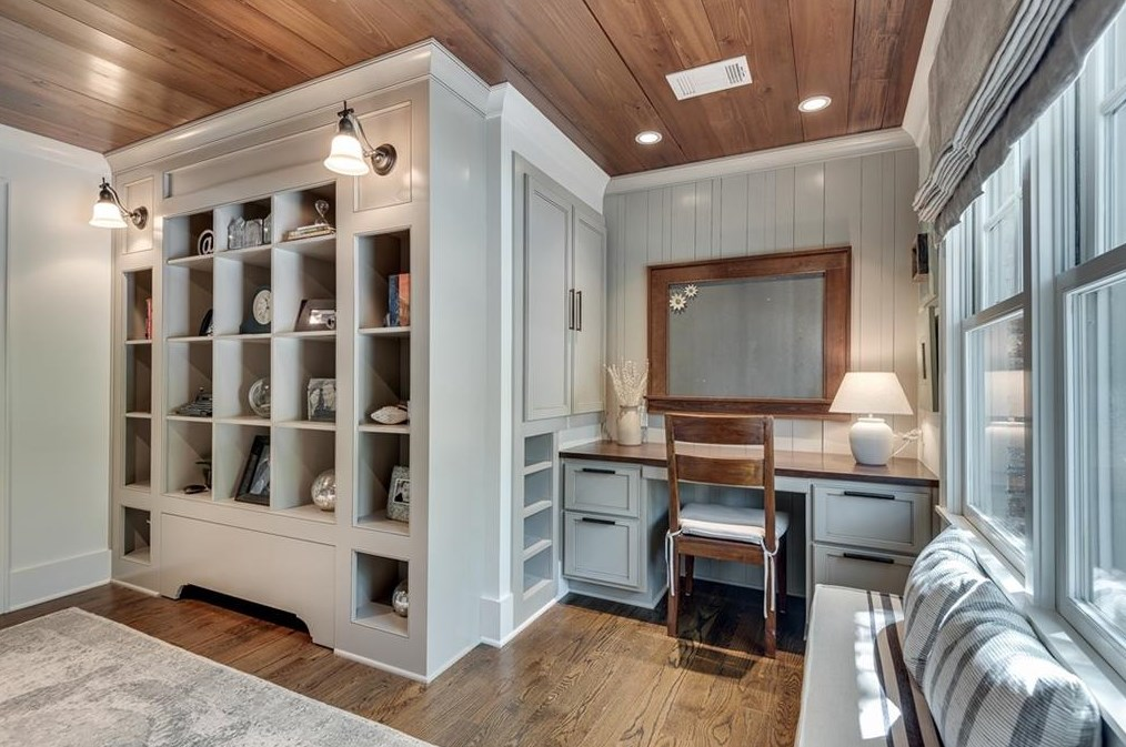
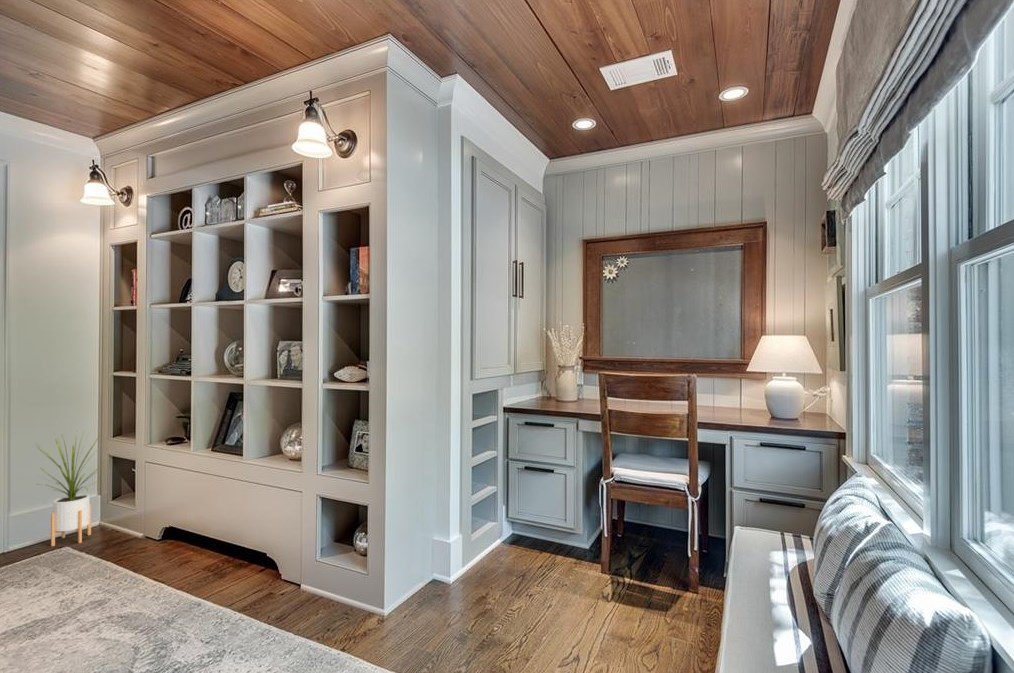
+ house plant (72, 484)
